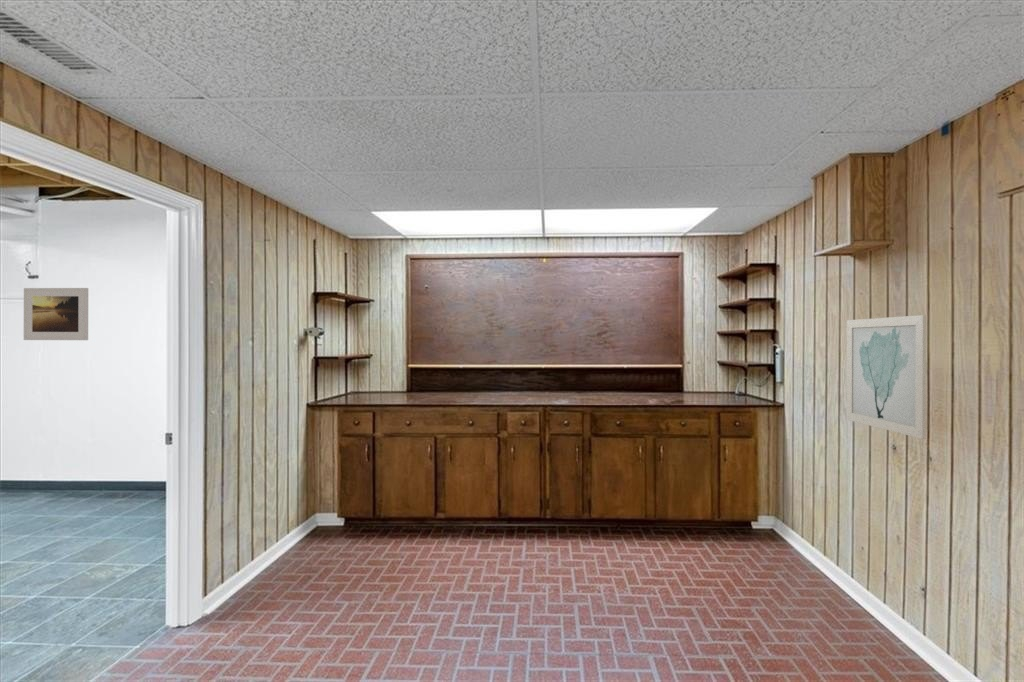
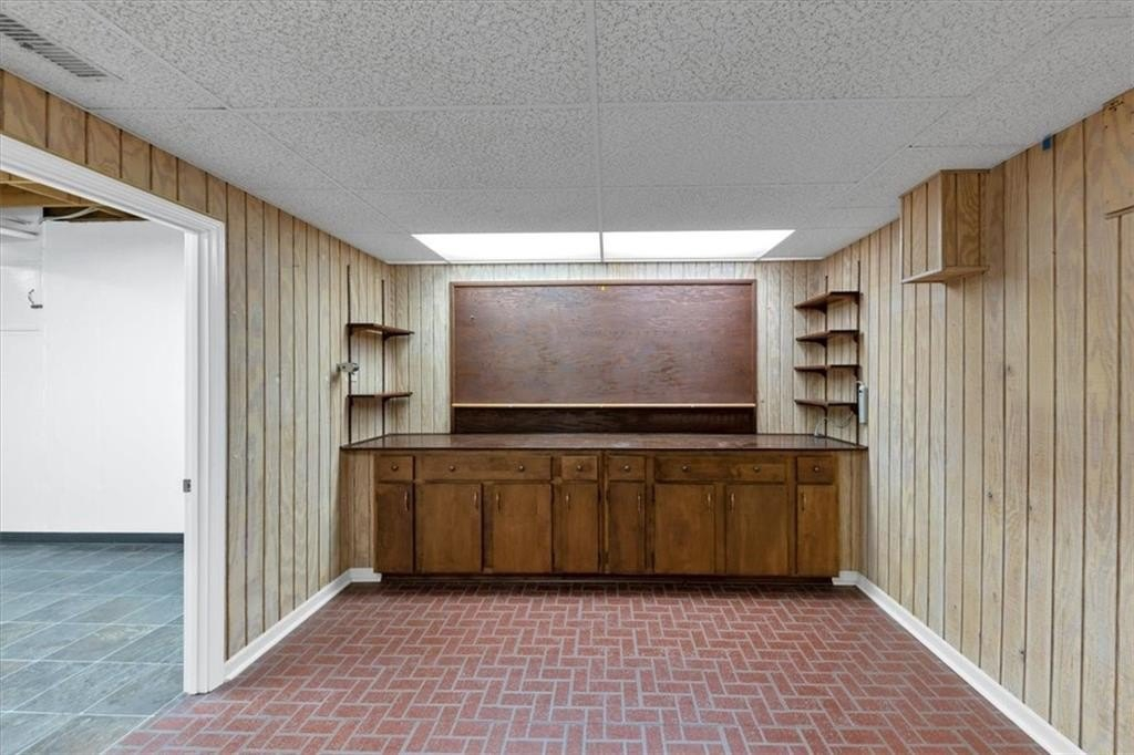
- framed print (55, 314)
- wall art (881, 373)
